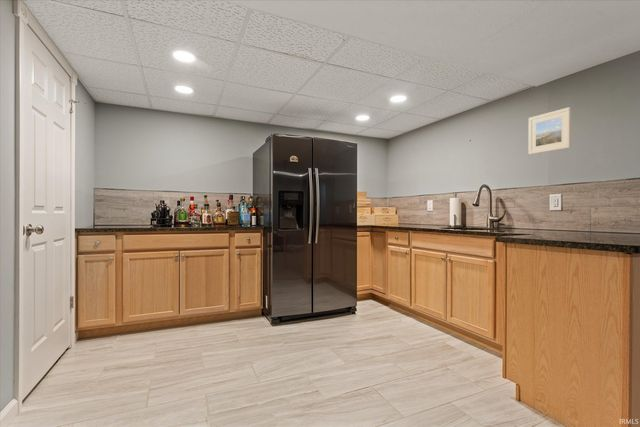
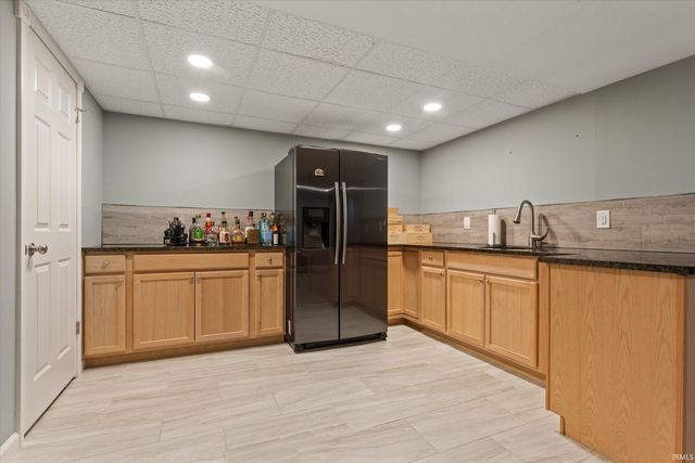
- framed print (548, 132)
